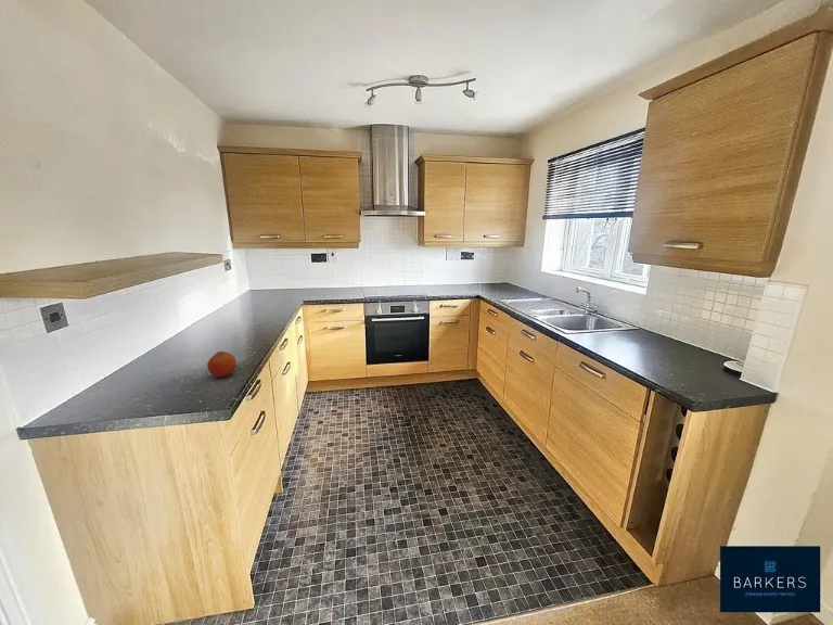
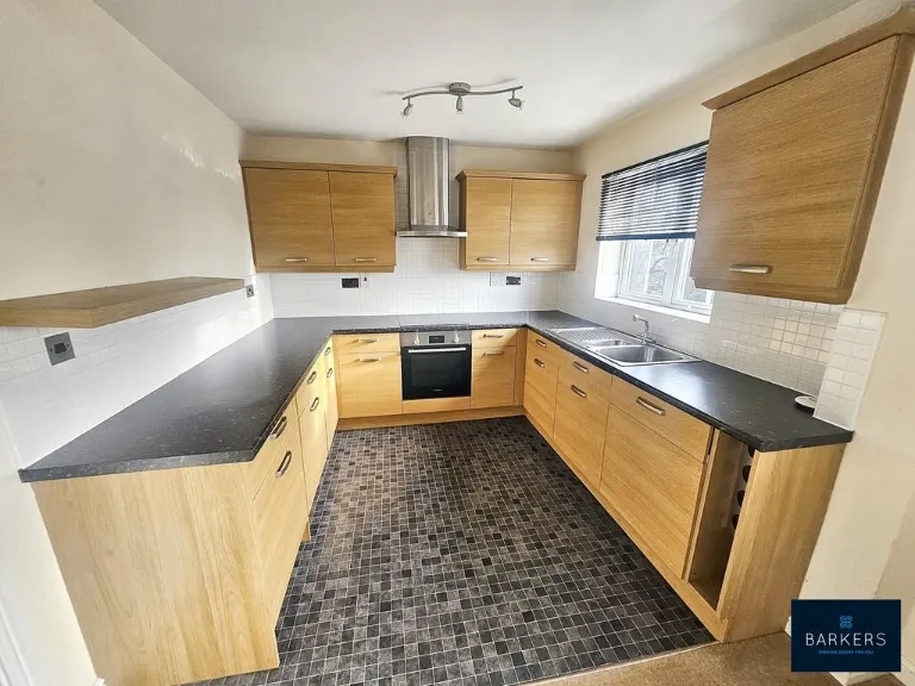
- fruit (221, 363)
